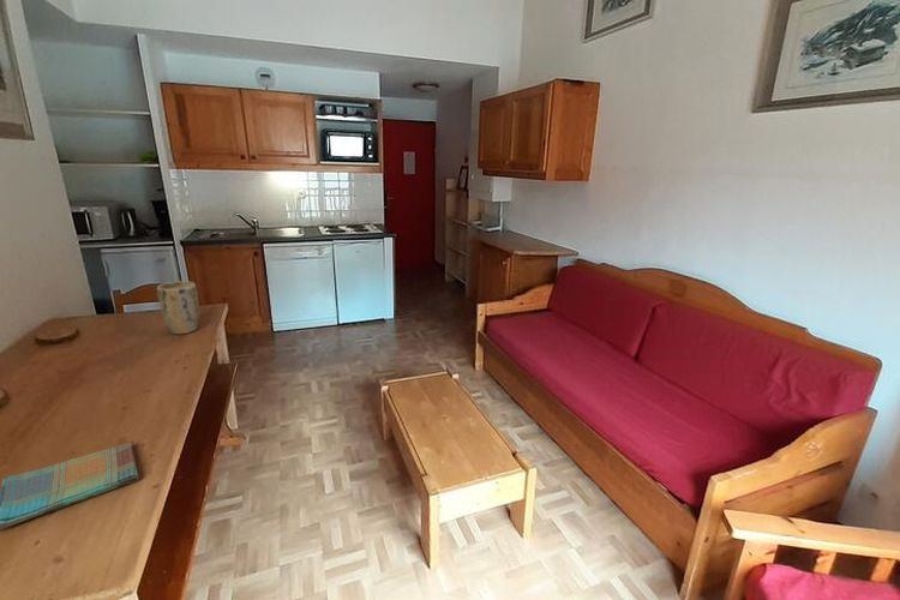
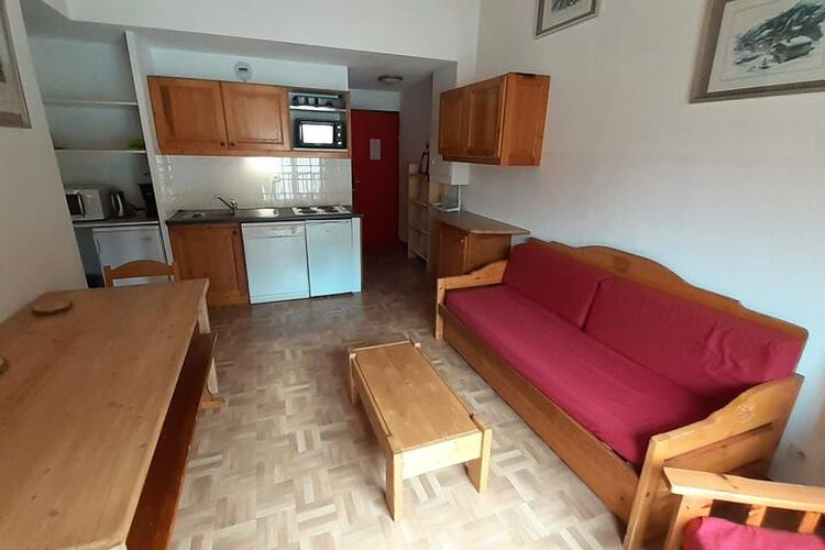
- plant pot (180, 307)
- dish towel (71, 479)
